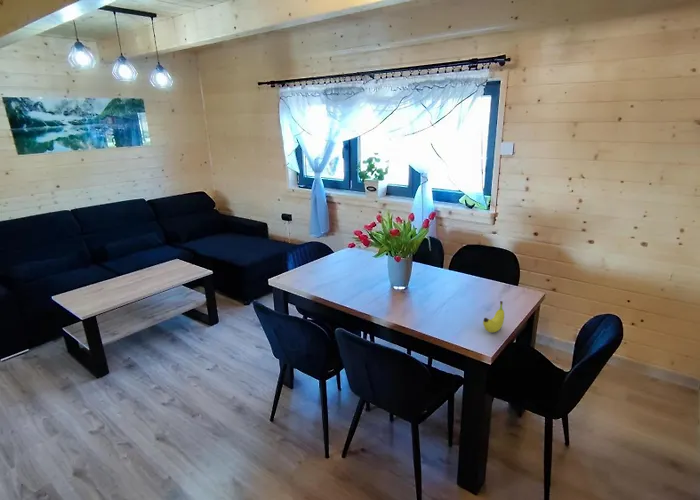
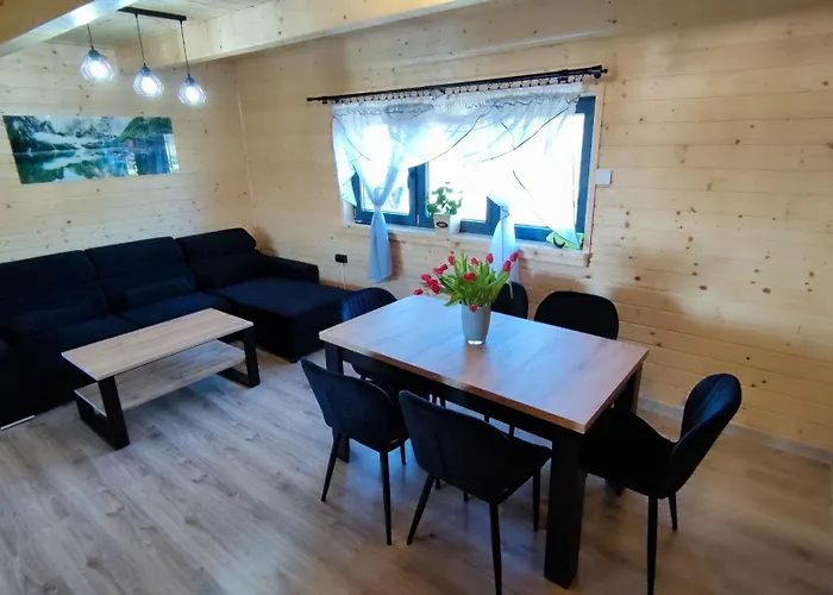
- fruit (495, 319)
